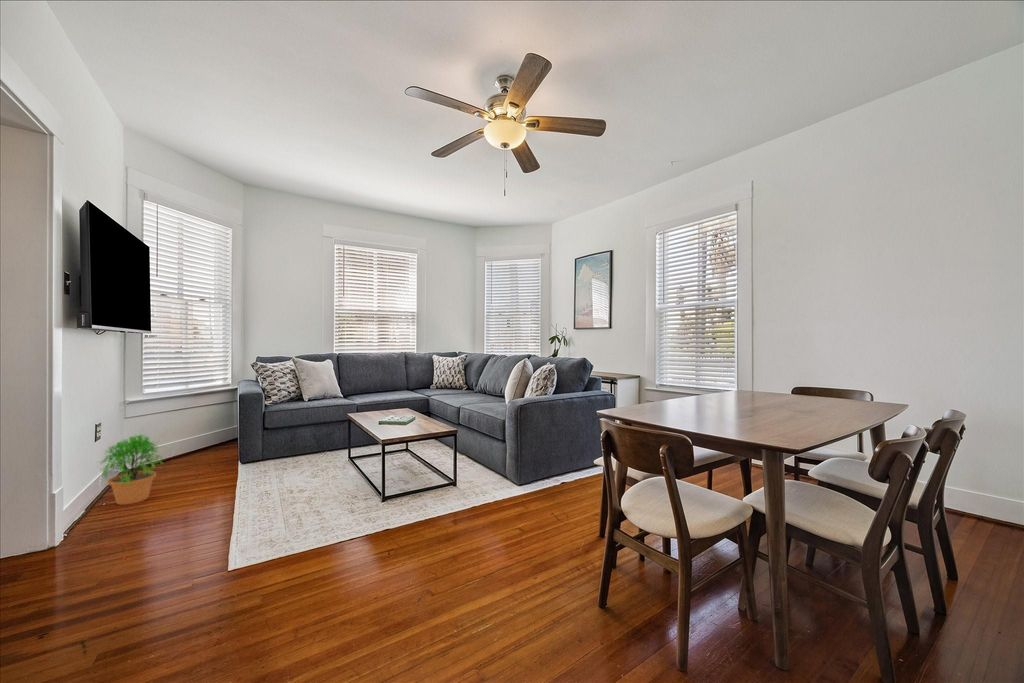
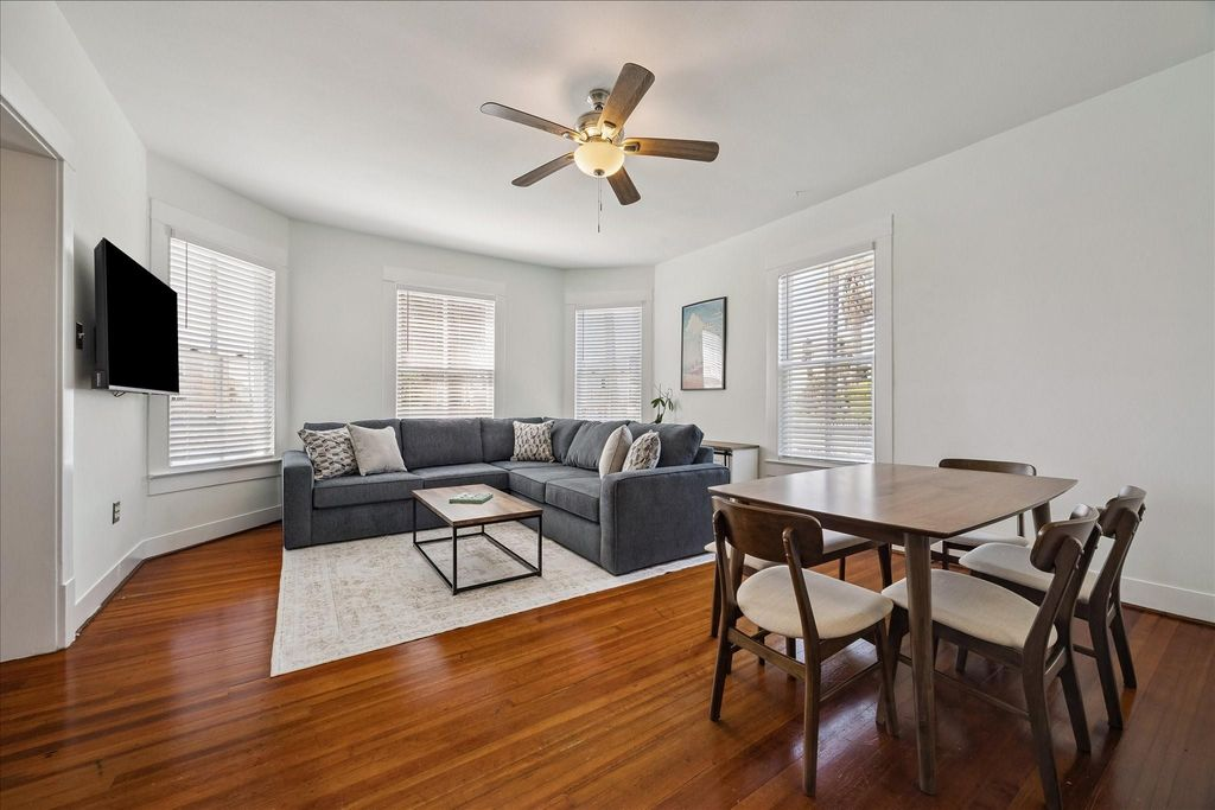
- potted plant (132, 467)
